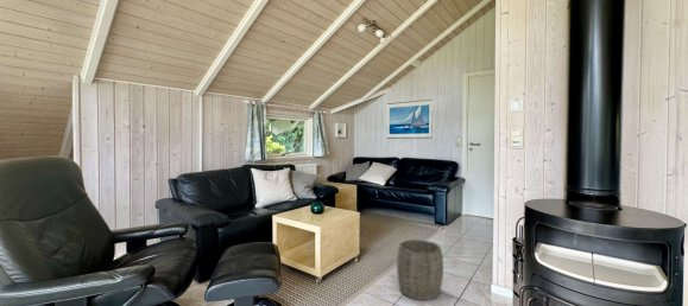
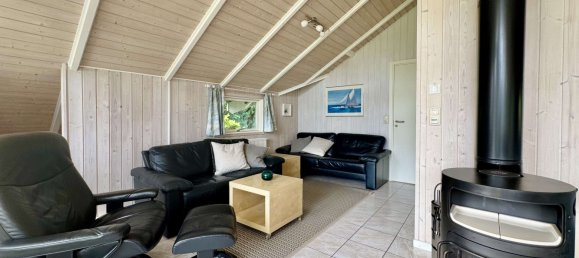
- woven basket (419, 268)
